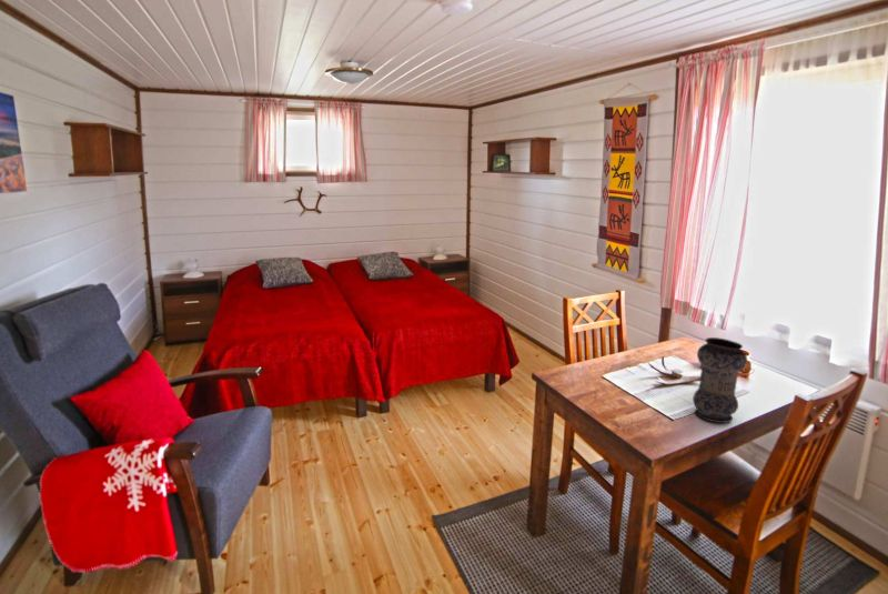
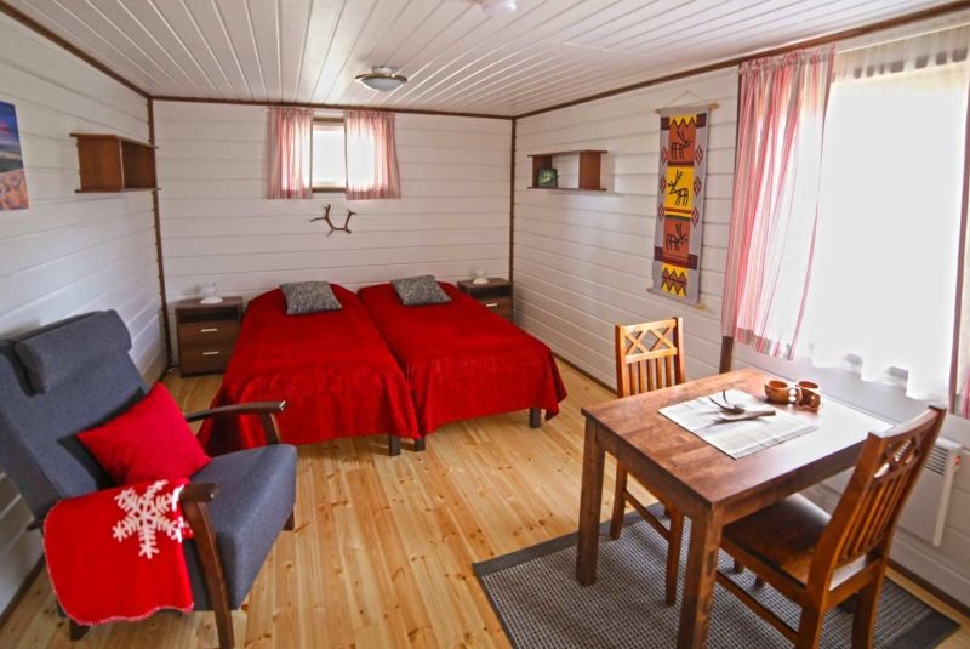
- vase (718, 379)
